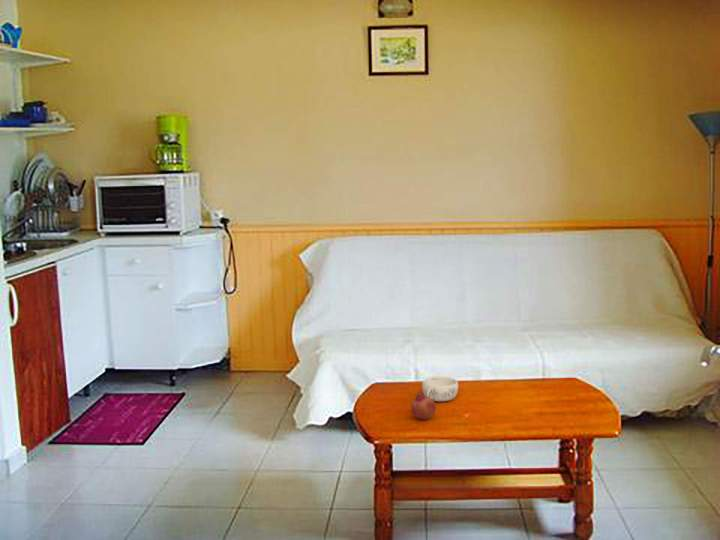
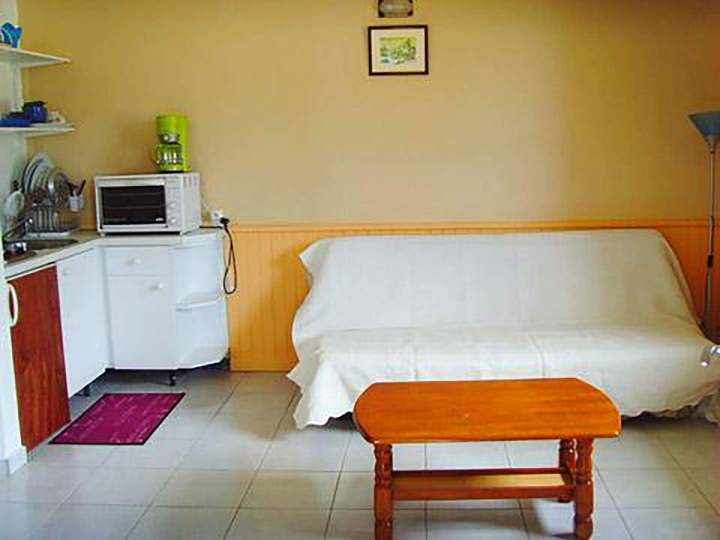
- decorative bowl (438, 390)
- fruit (423, 405)
